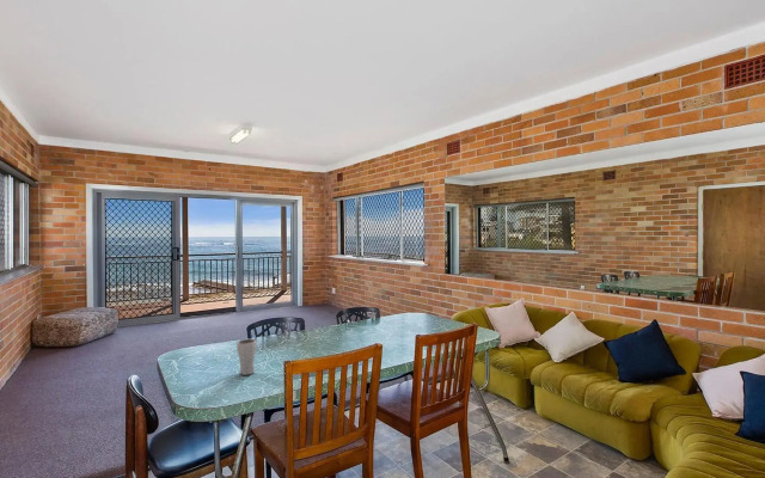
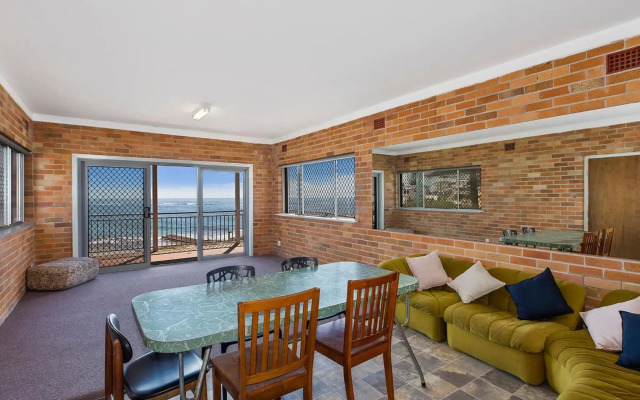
- drinking glass (246, 356)
